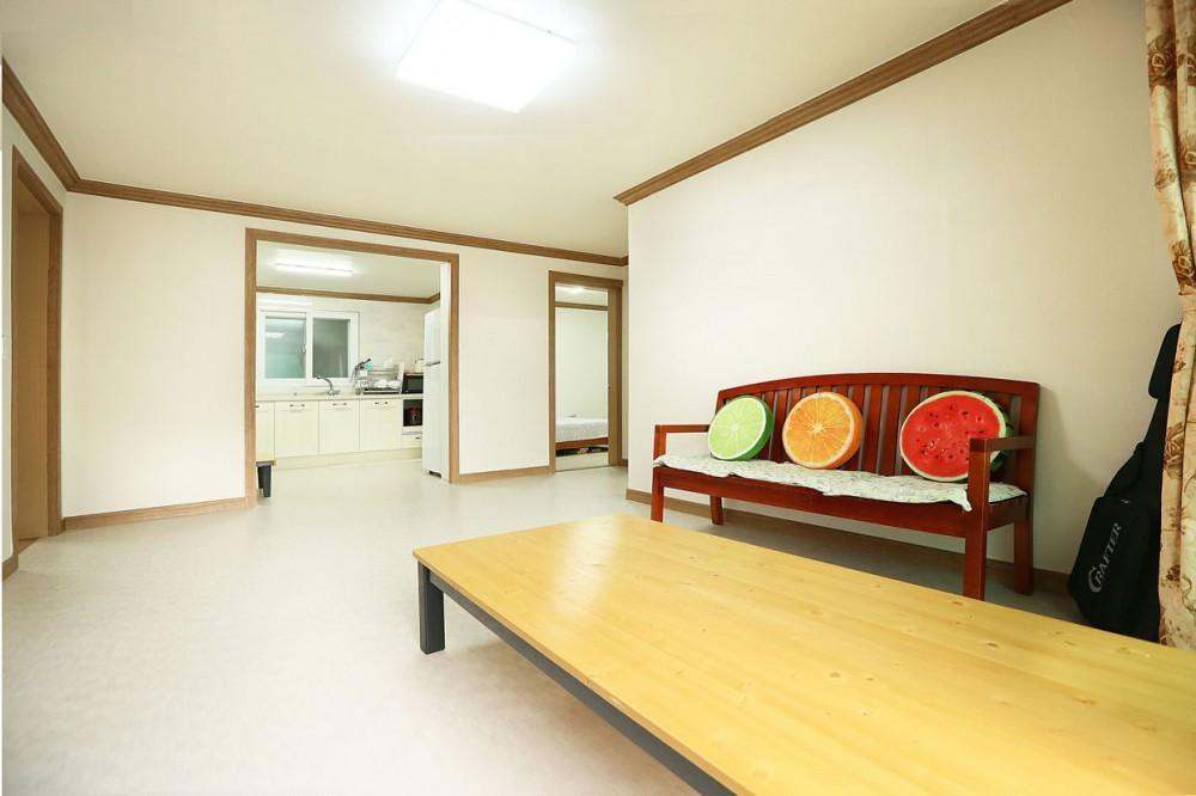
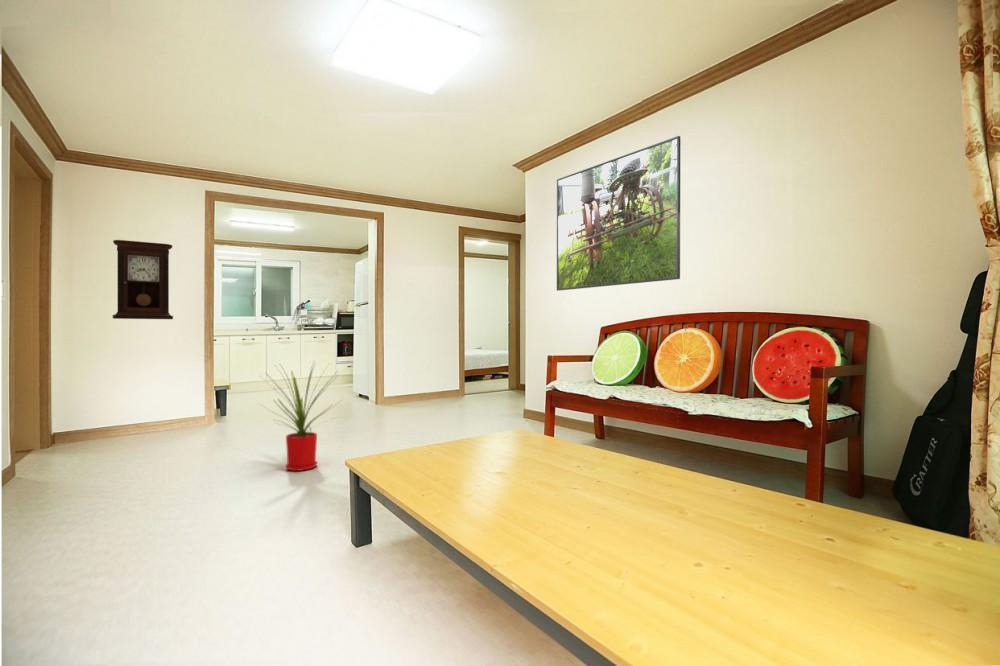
+ pendulum clock (143, 281)
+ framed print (610, 223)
+ house plant (301, 414)
